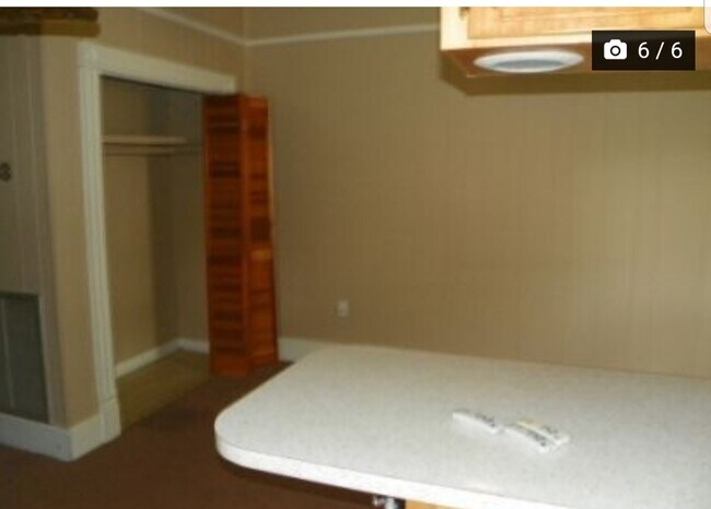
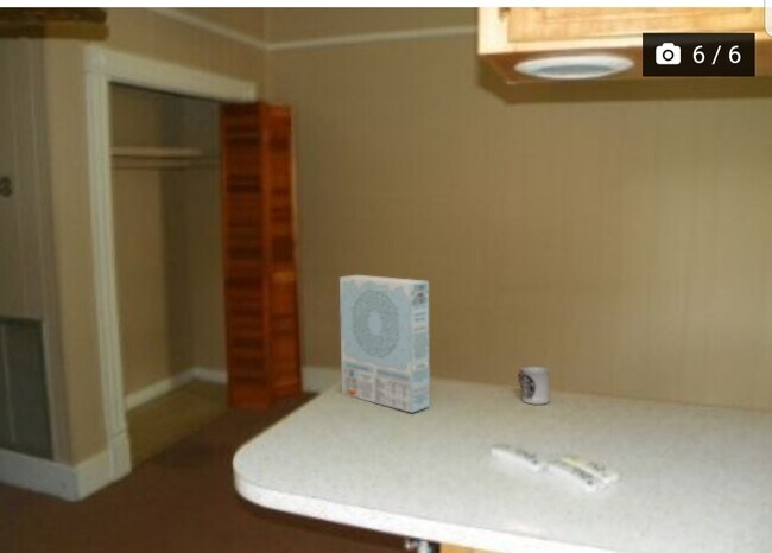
+ cup (531, 383)
+ cereal box (382, 339)
